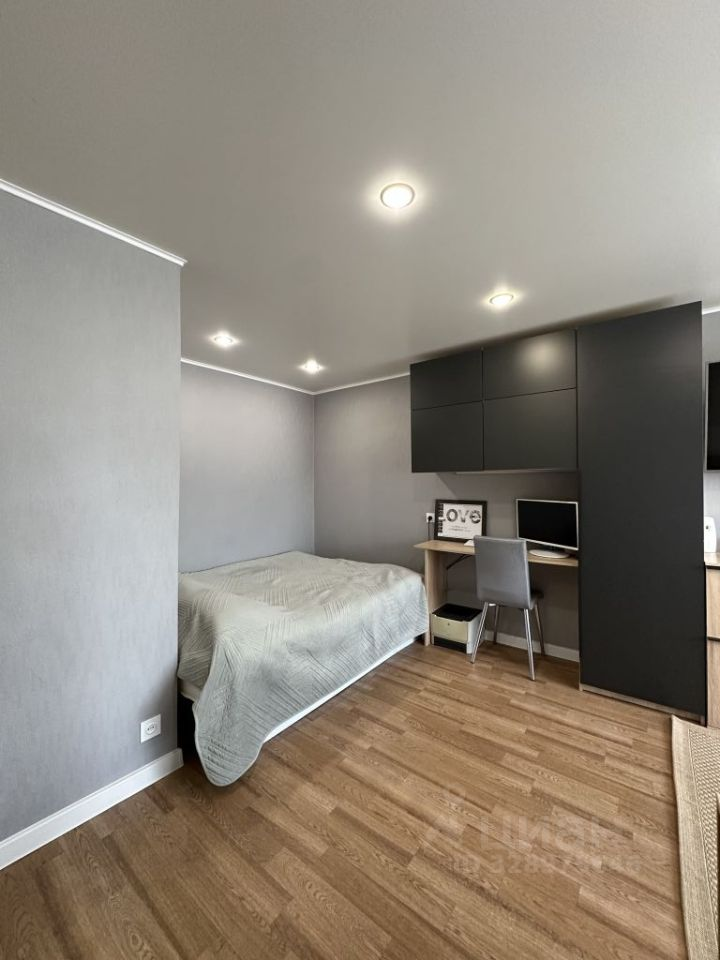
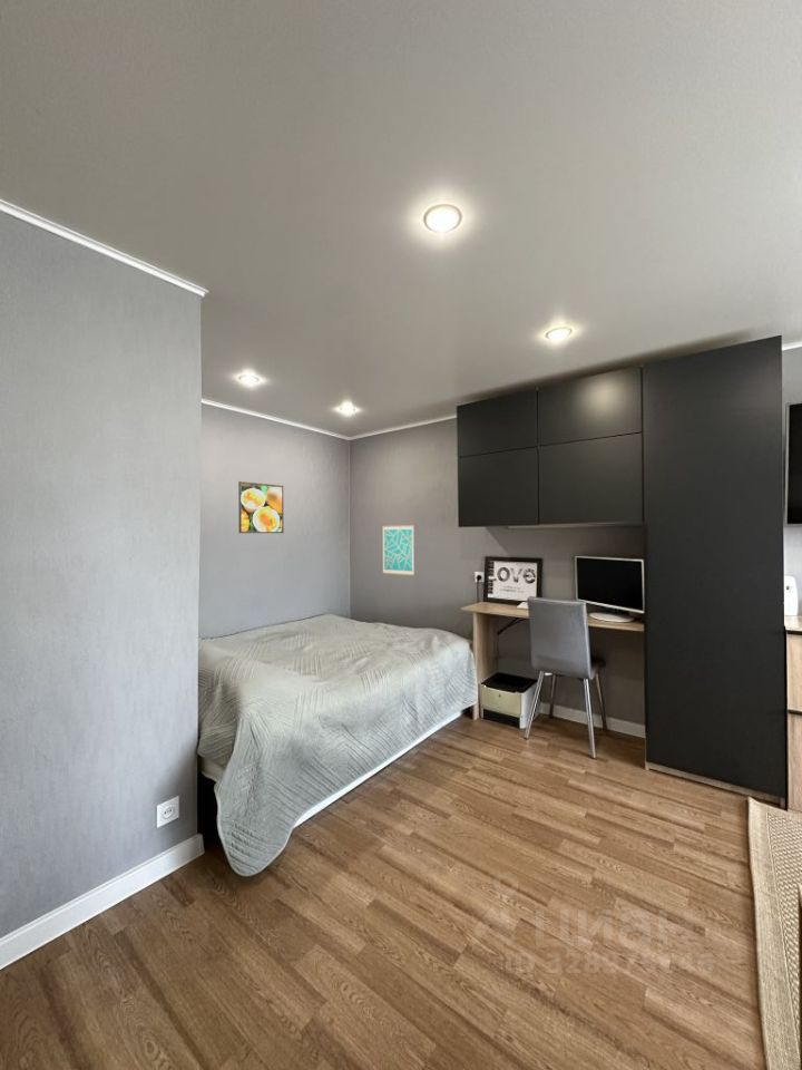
+ wall art (398, 549)
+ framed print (262, 508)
